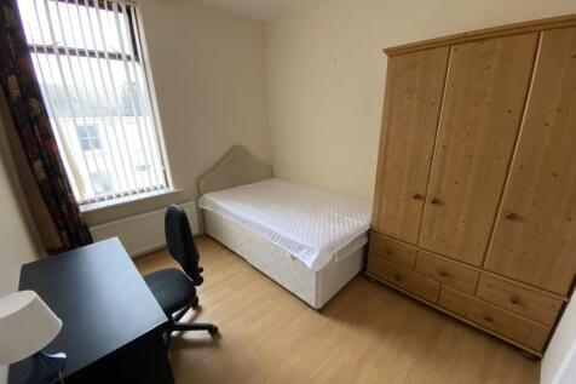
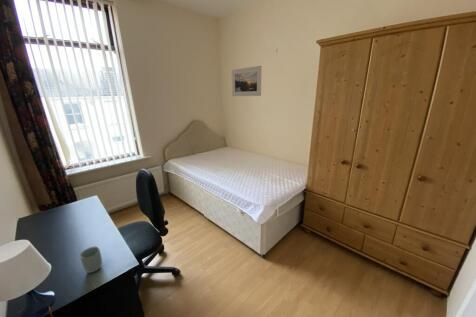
+ cup (92, 260)
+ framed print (245, 82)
